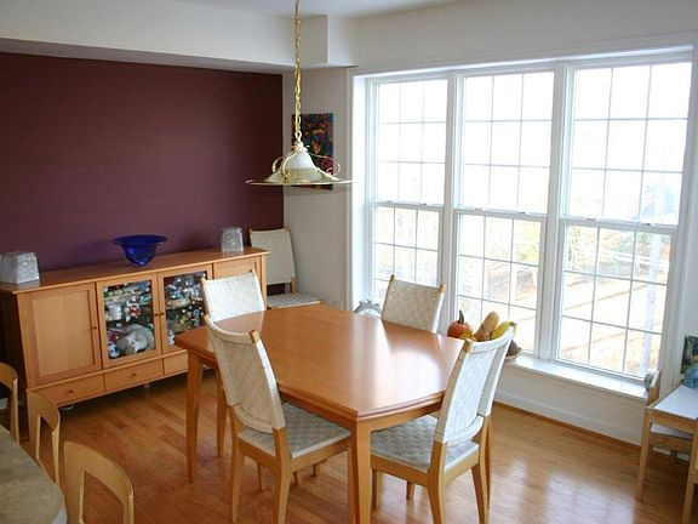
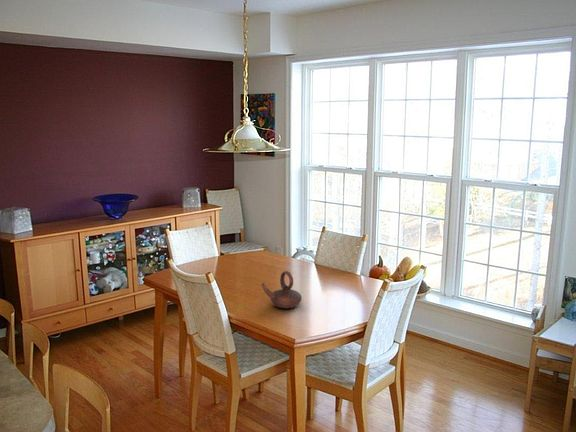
+ teapot (281, 289)
